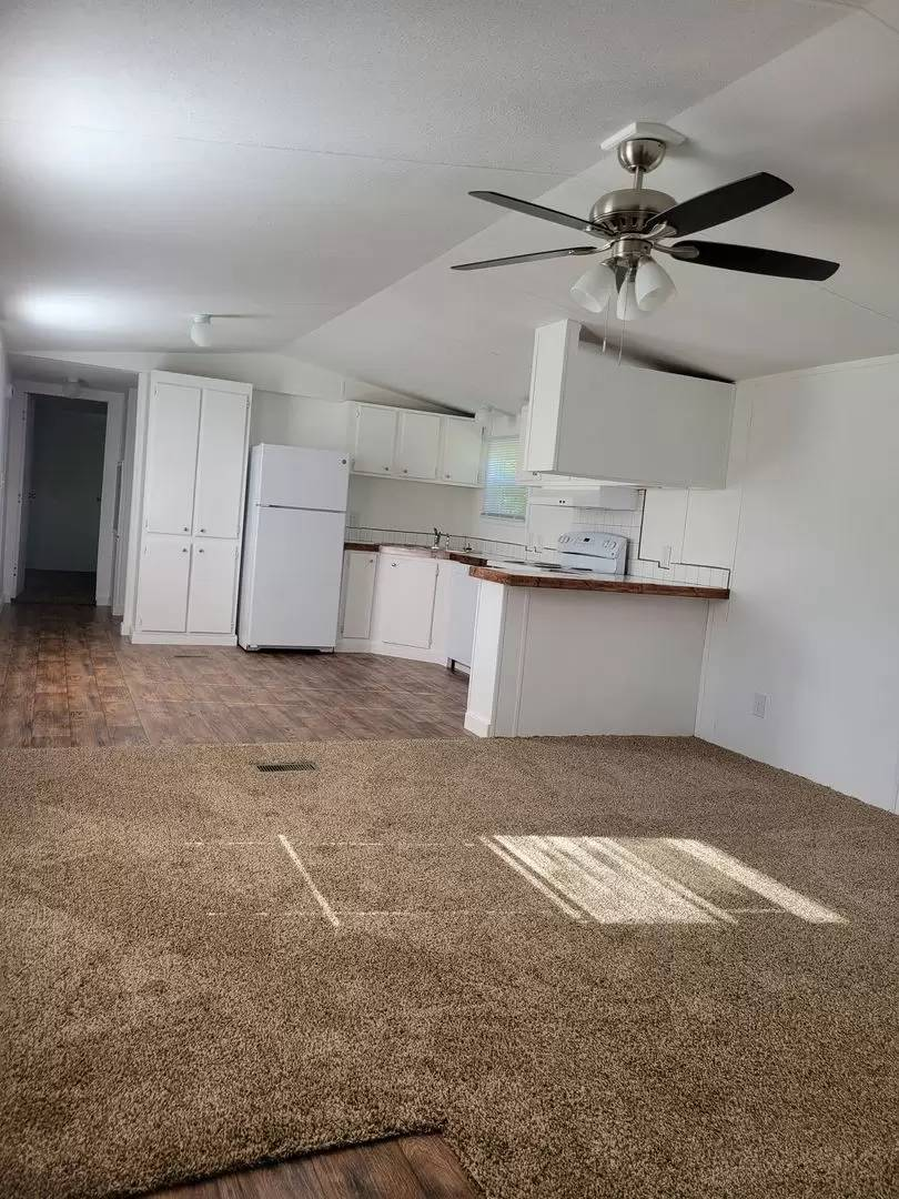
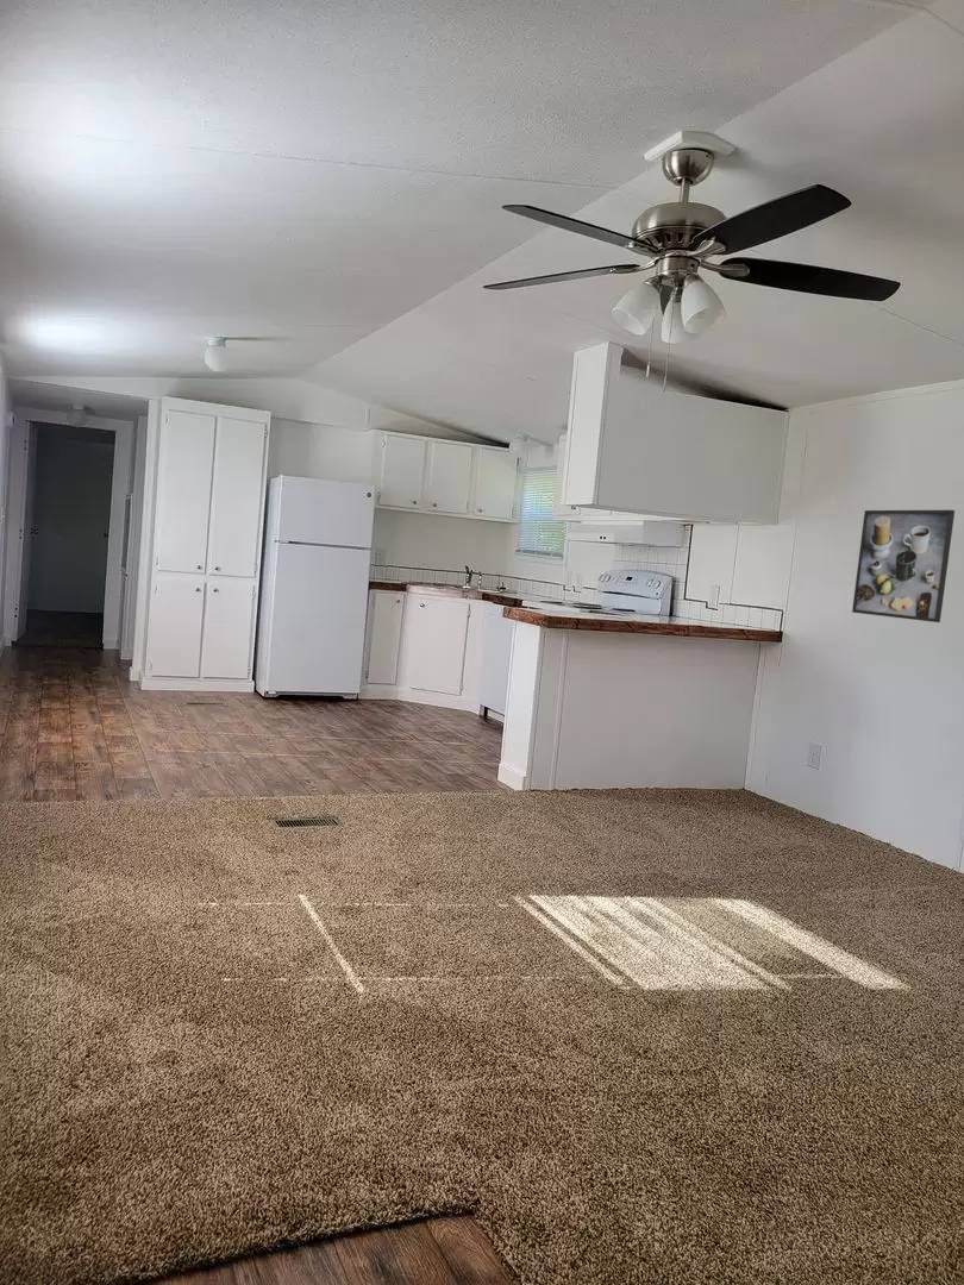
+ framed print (900, 564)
